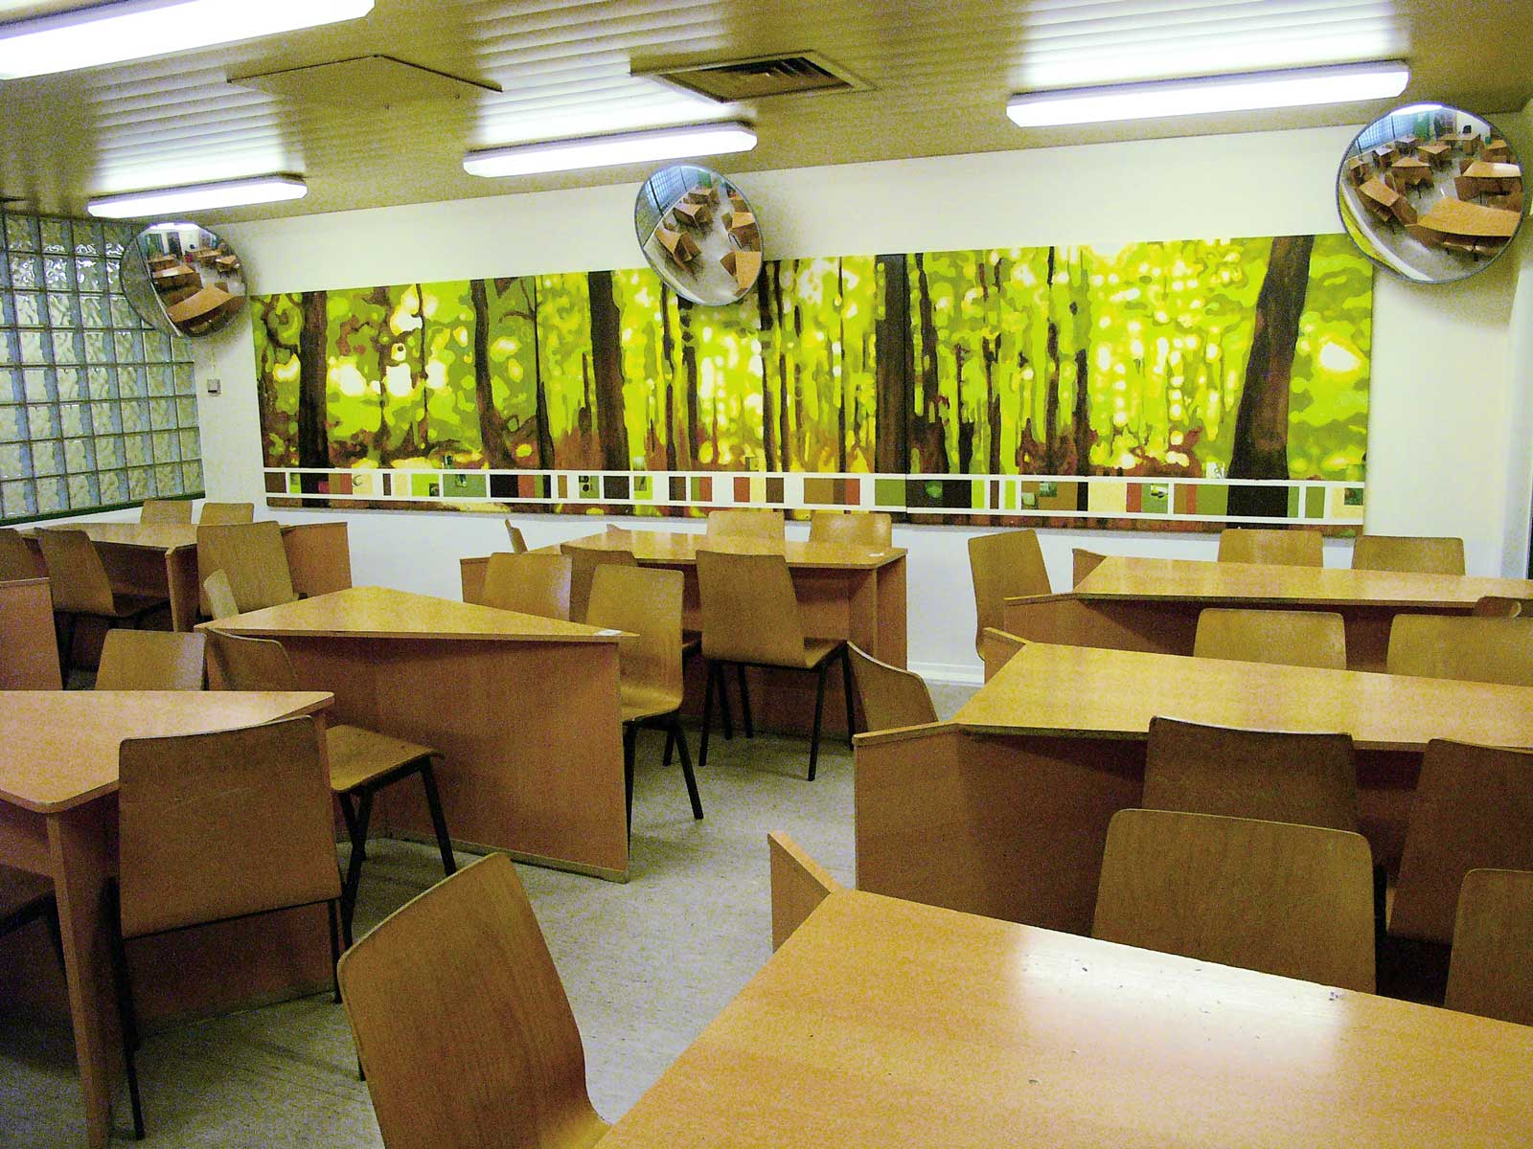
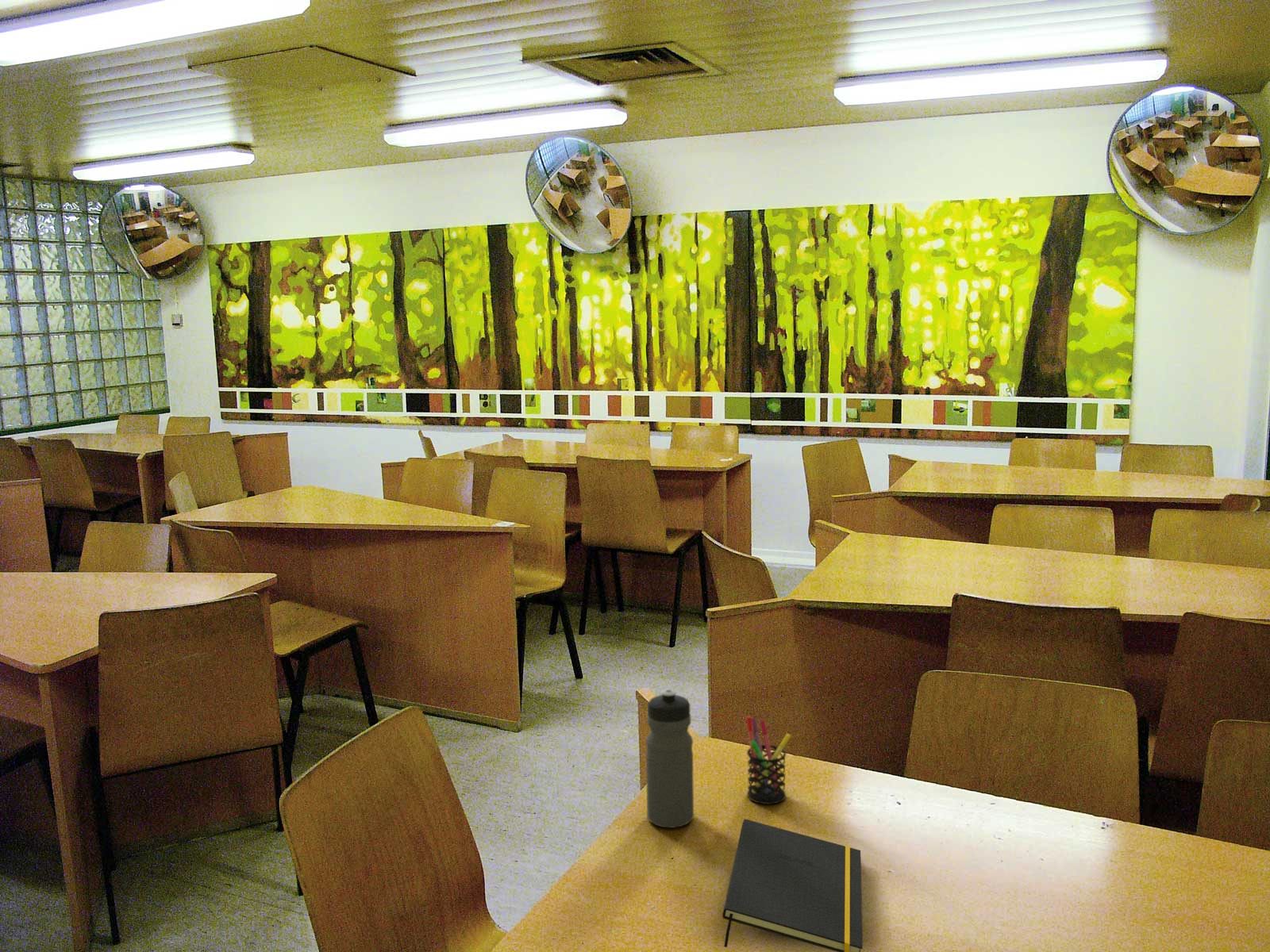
+ pen holder (762, 759)
+ notepad (796, 881)
+ water bottle (669, 754)
